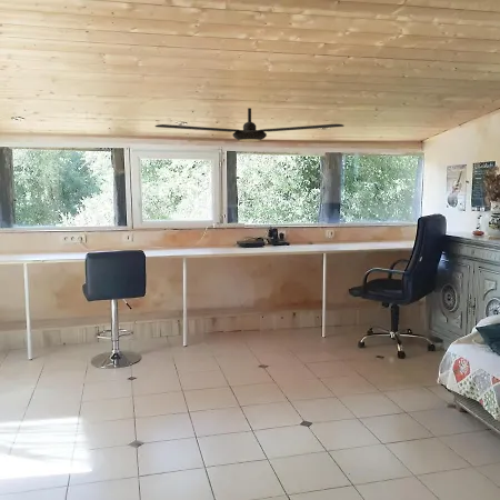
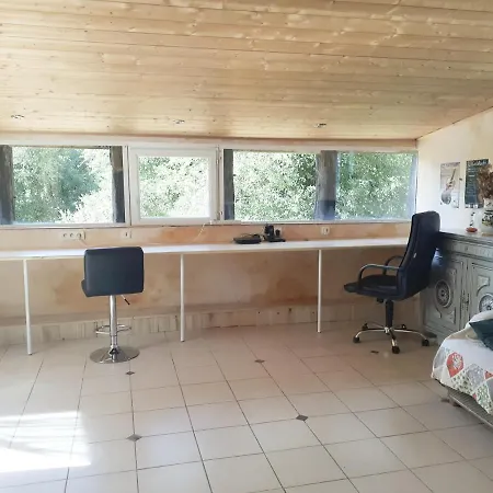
- ceiling fan (249, 127)
